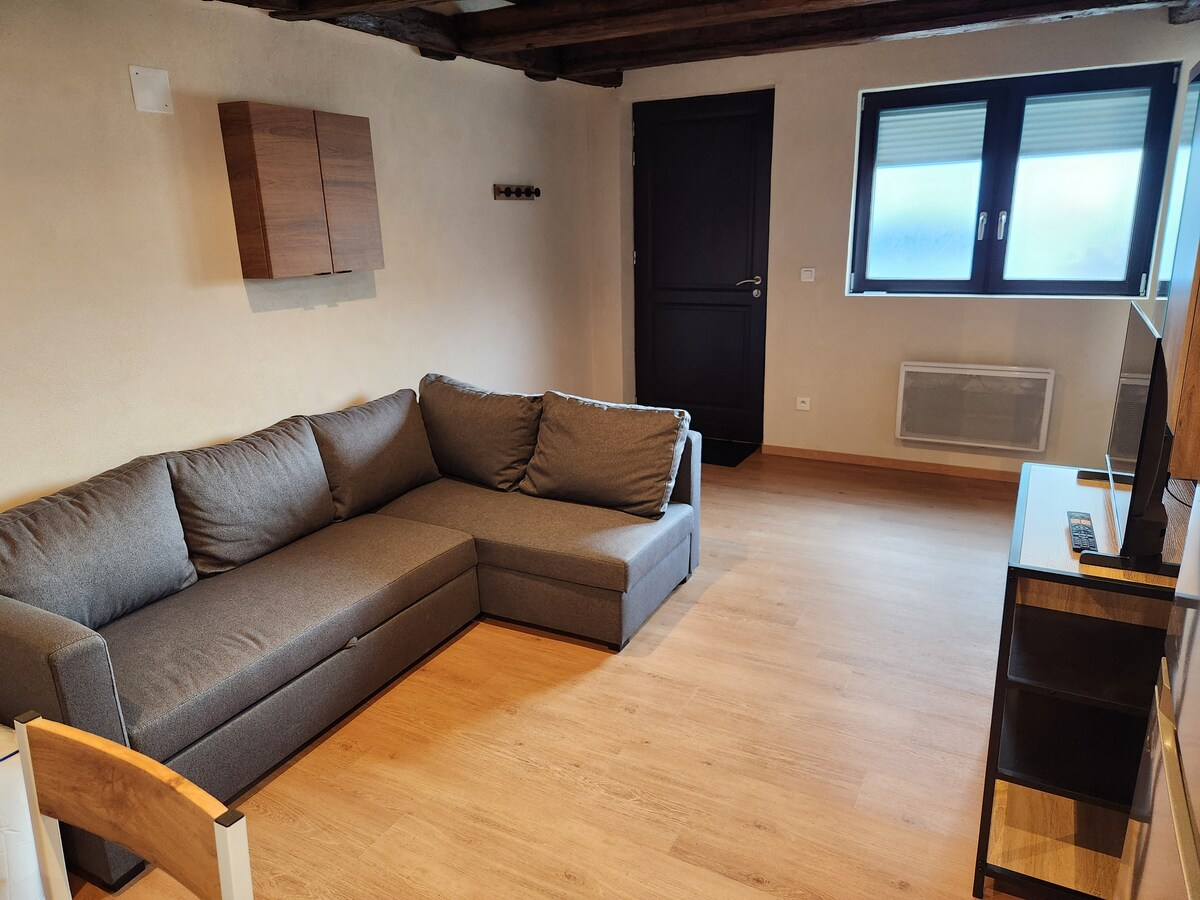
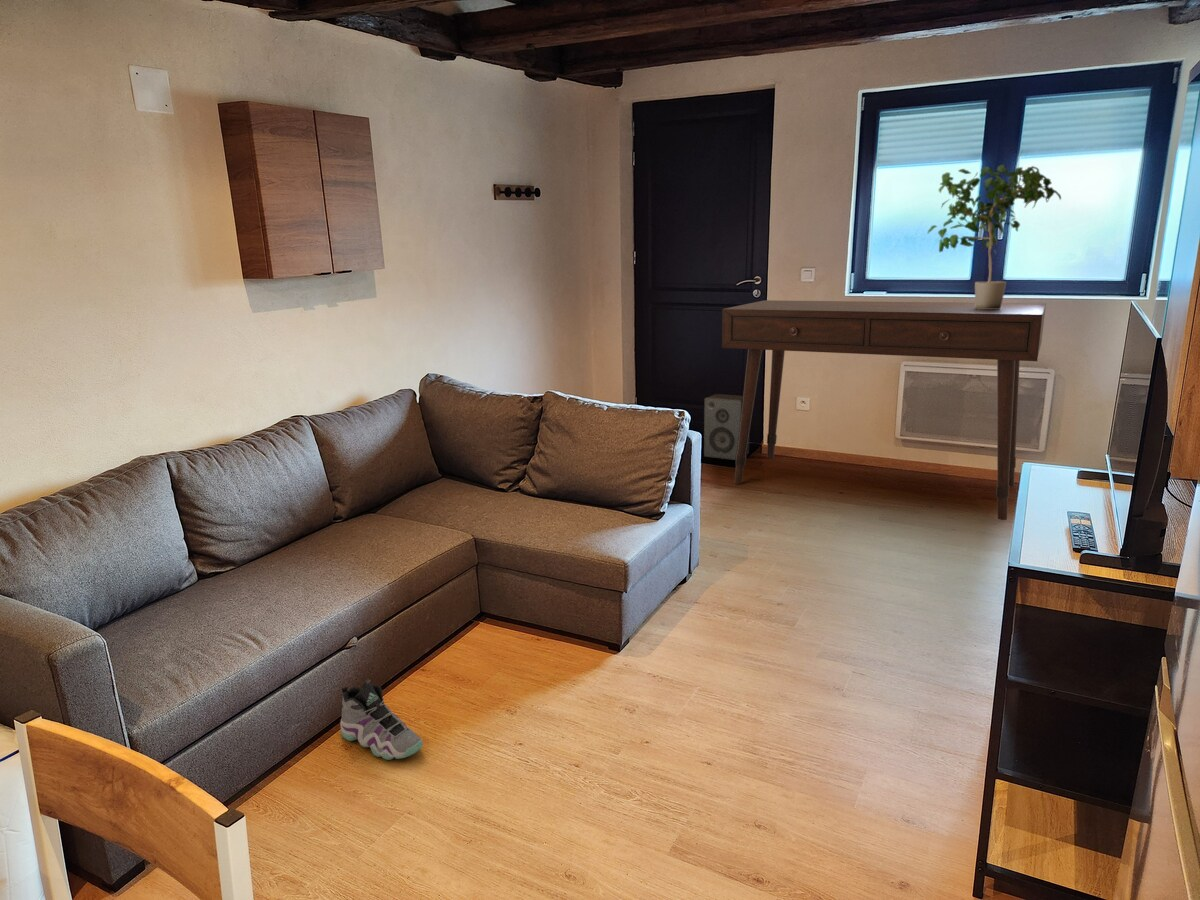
+ potted plant (995, 237)
+ sneaker (376, 713)
+ desk (875, 354)
+ speaker (726, 426)
